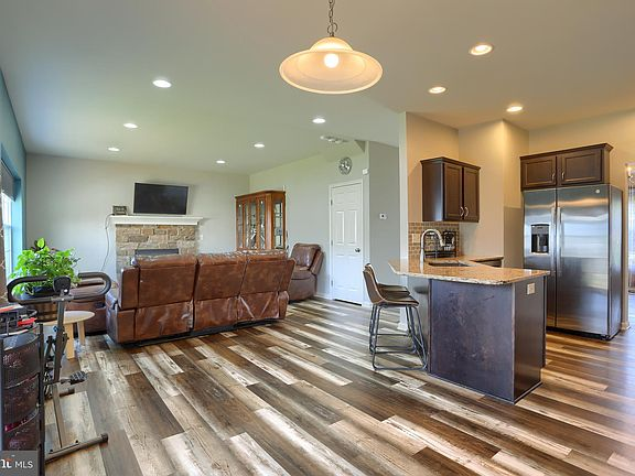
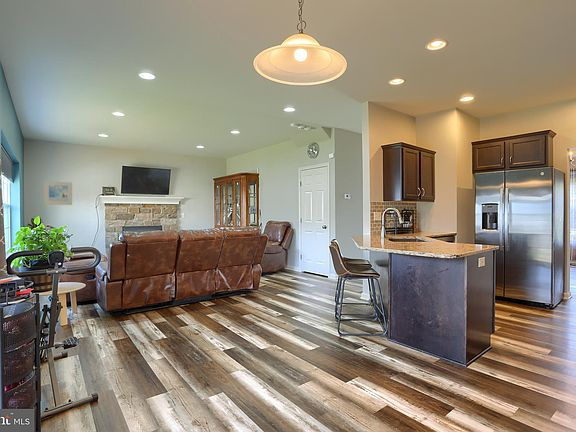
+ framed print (58, 193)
